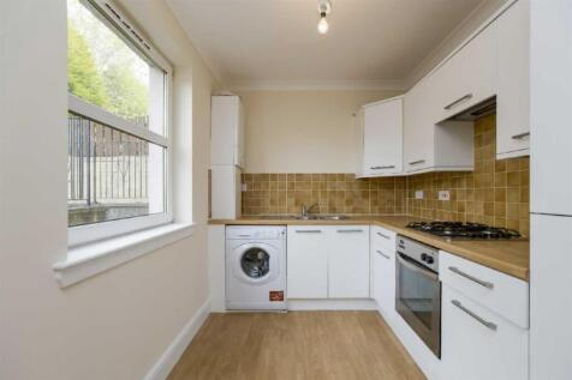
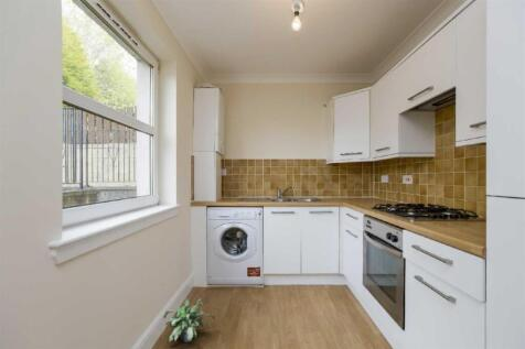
+ potted plant (188, 320)
